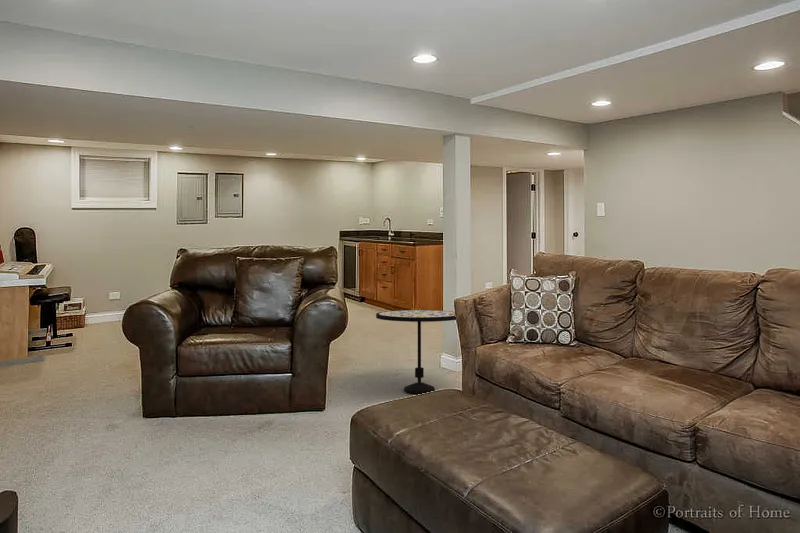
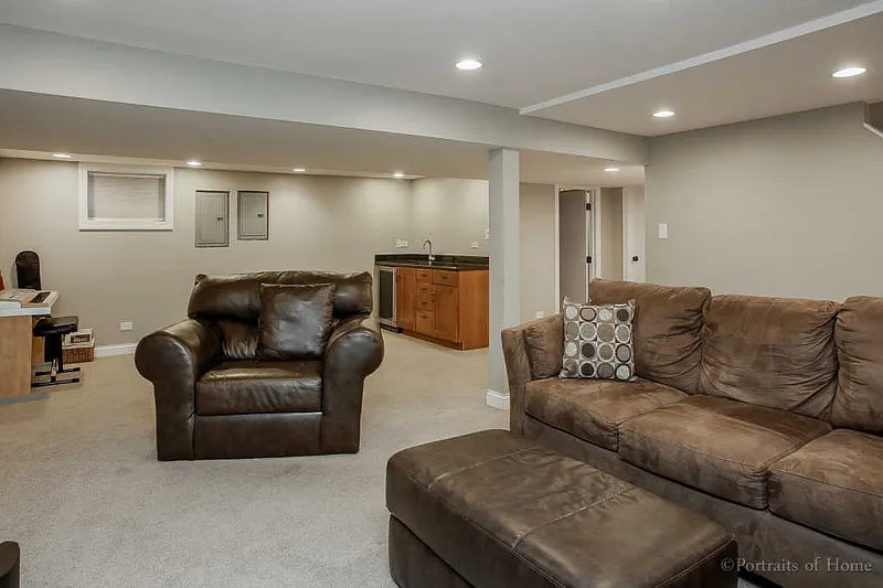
- side table (419, 351)
